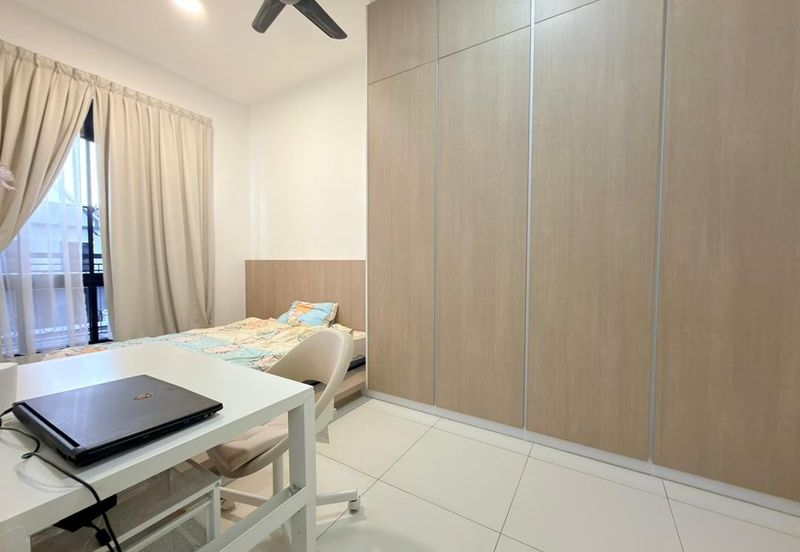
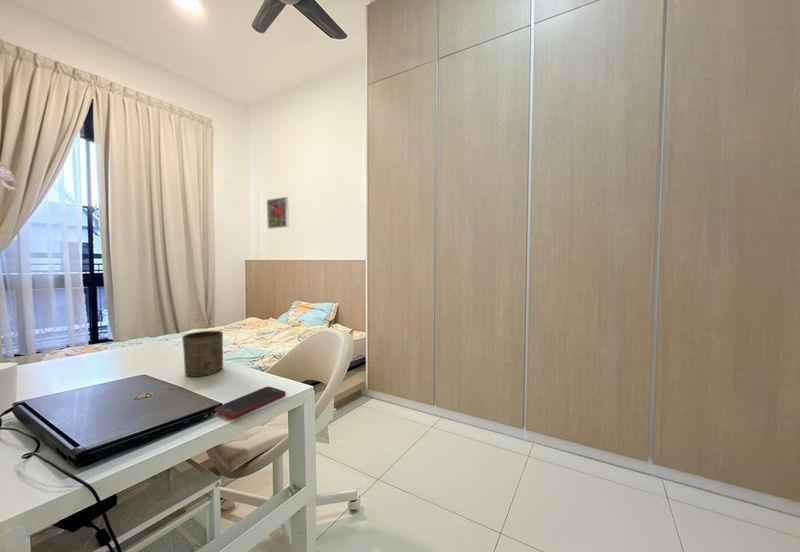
+ cell phone (252, 401)
+ cup (203, 352)
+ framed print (277, 213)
